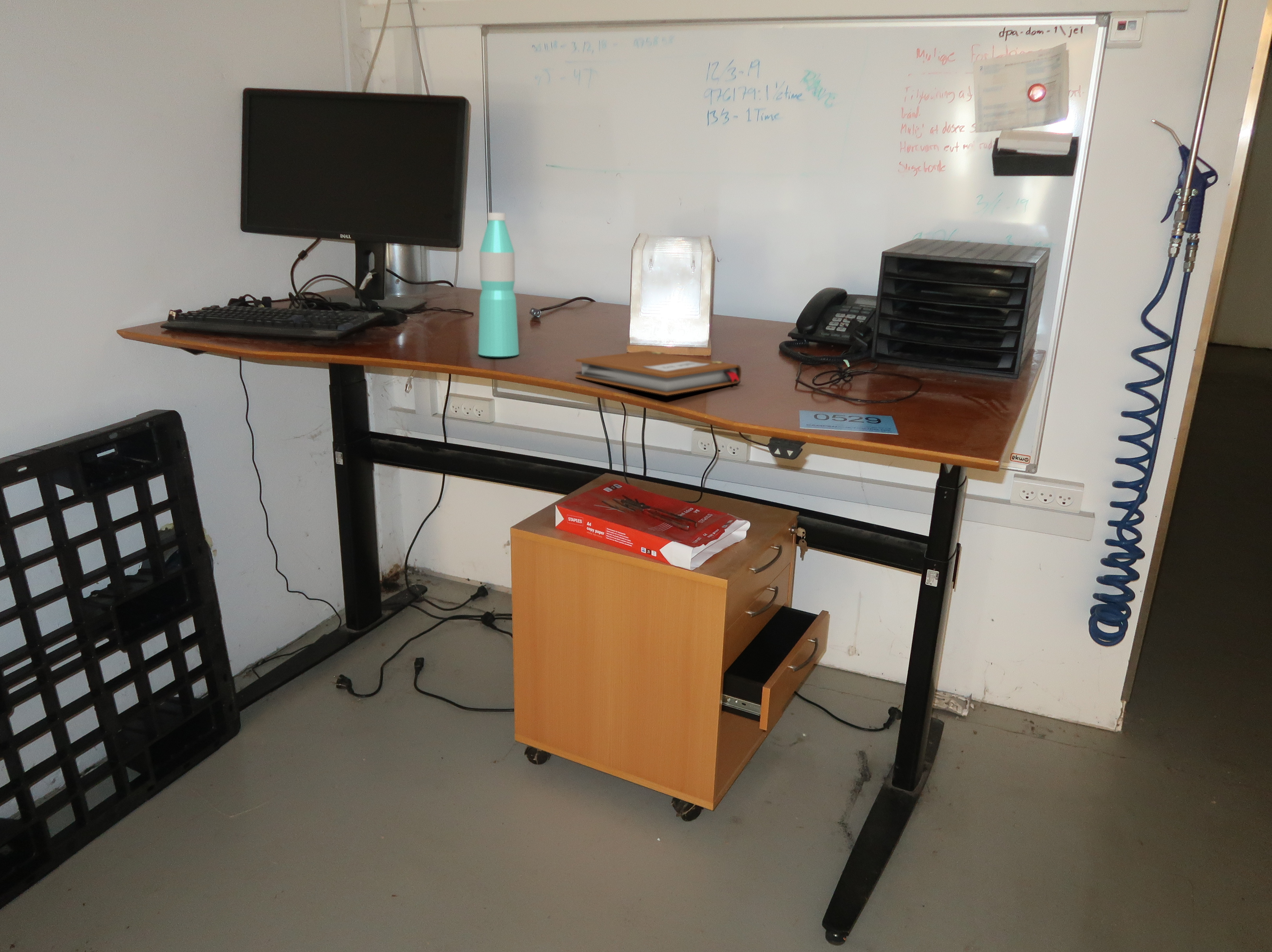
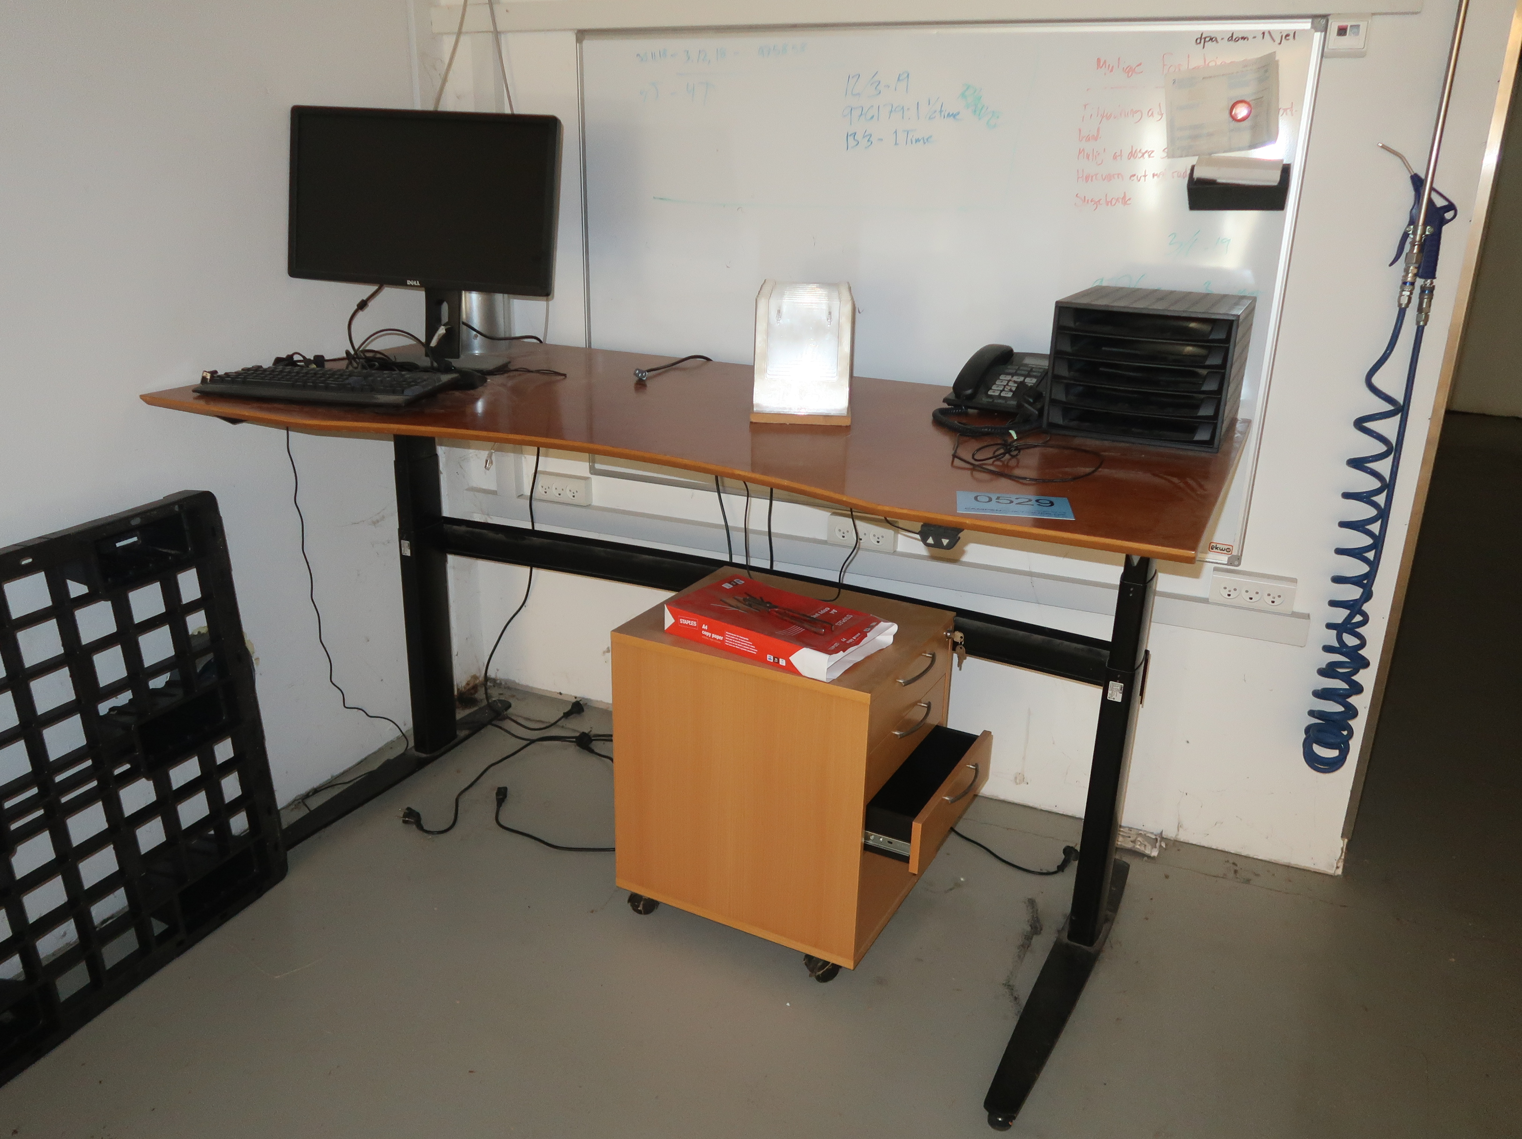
- water bottle (497, 285)
- notebook (661, 371)
